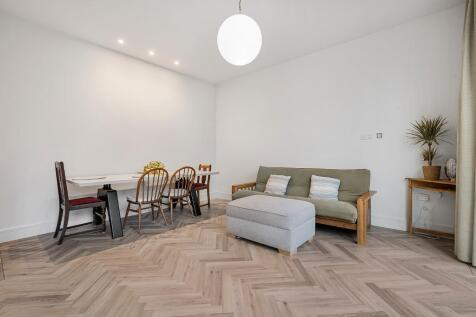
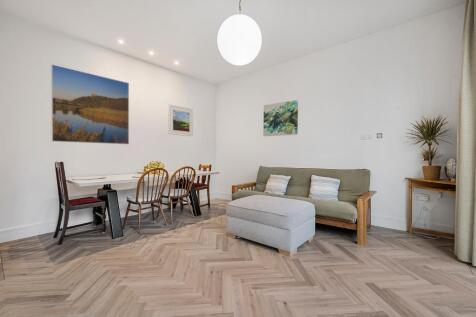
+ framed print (94, 109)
+ wall art (279, 119)
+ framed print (181, 121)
